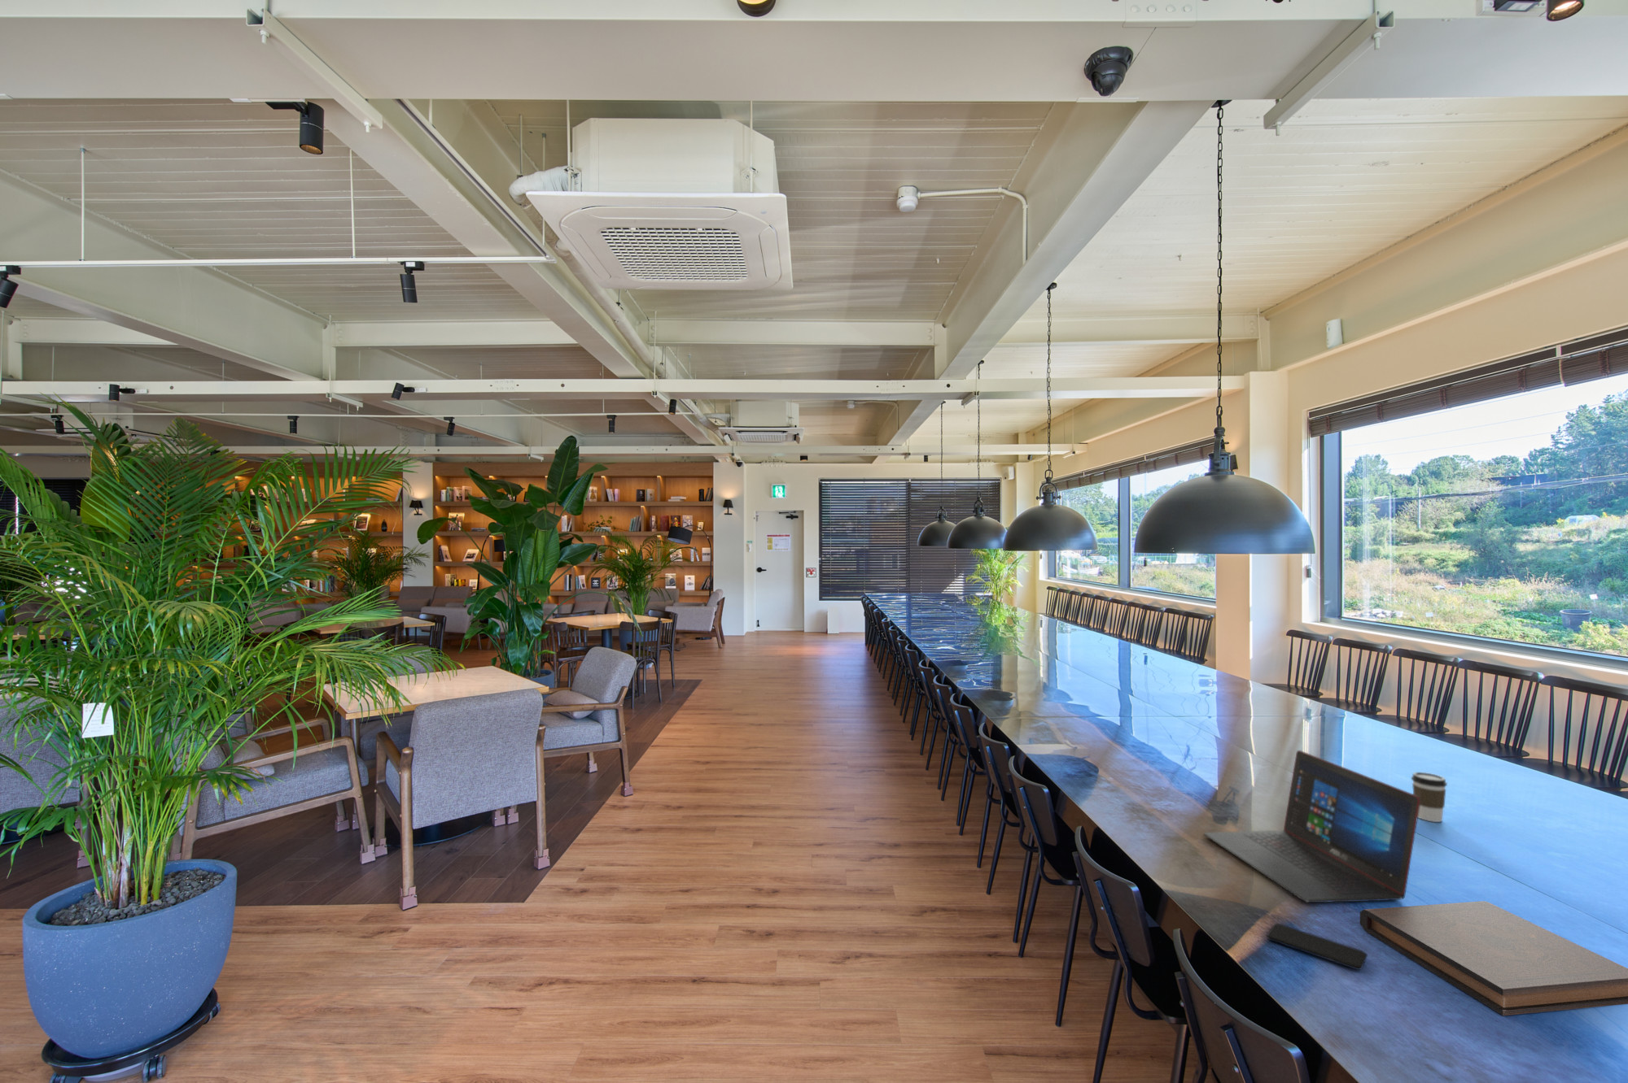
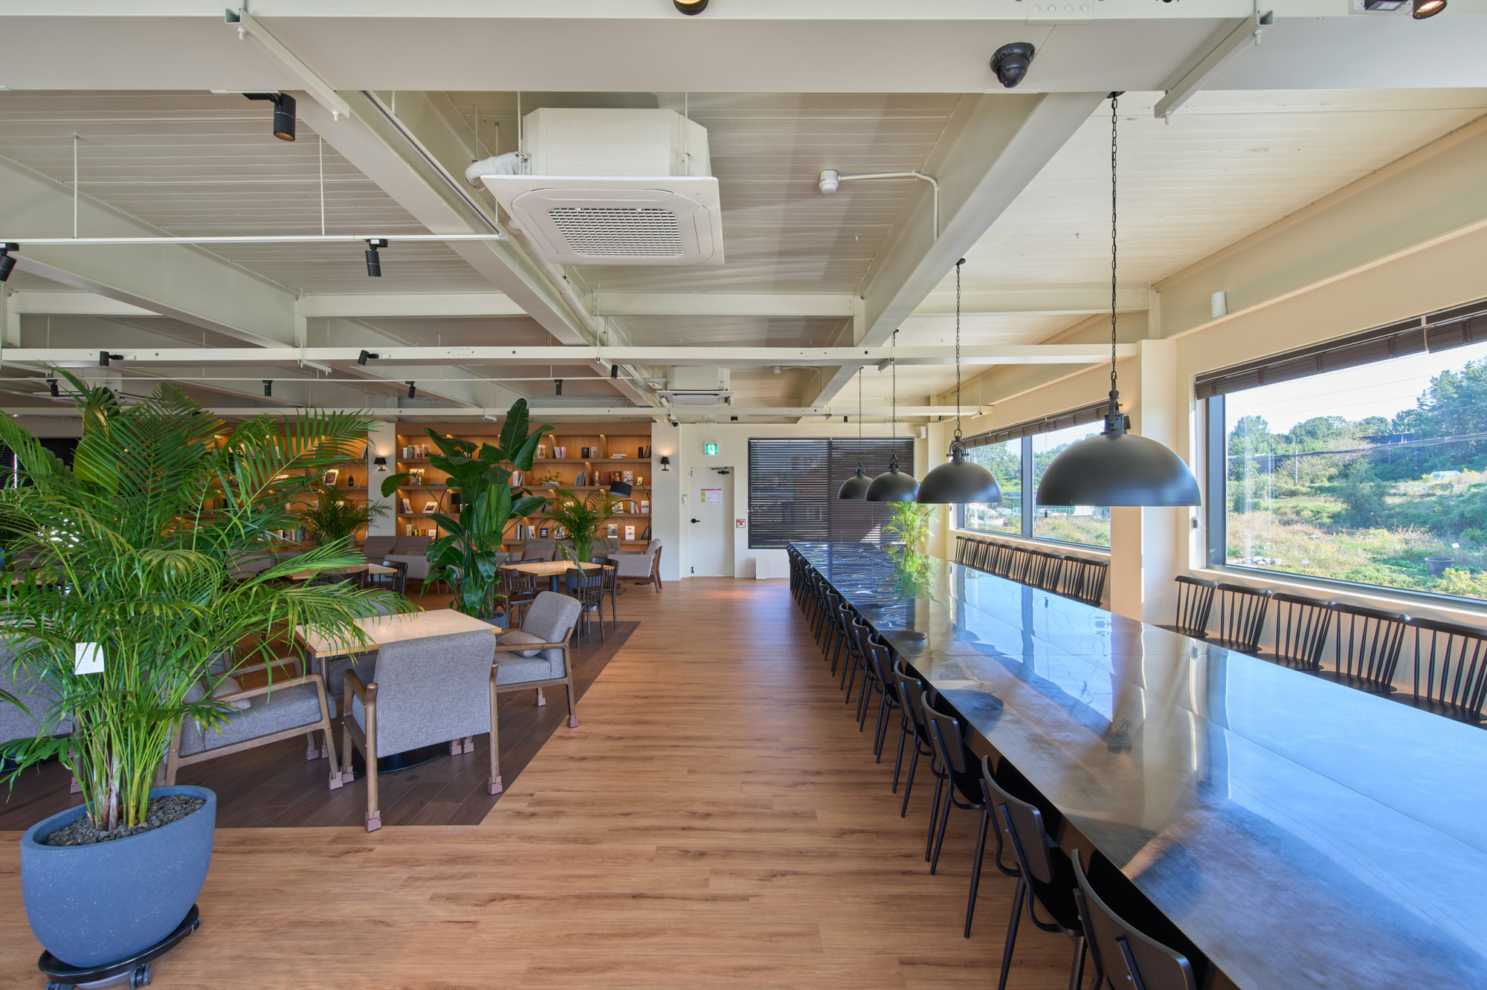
- laptop (1300, 818)
- coffee cup (1428, 797)
- book (1490, 950)
- smartphone (1316, 945)
